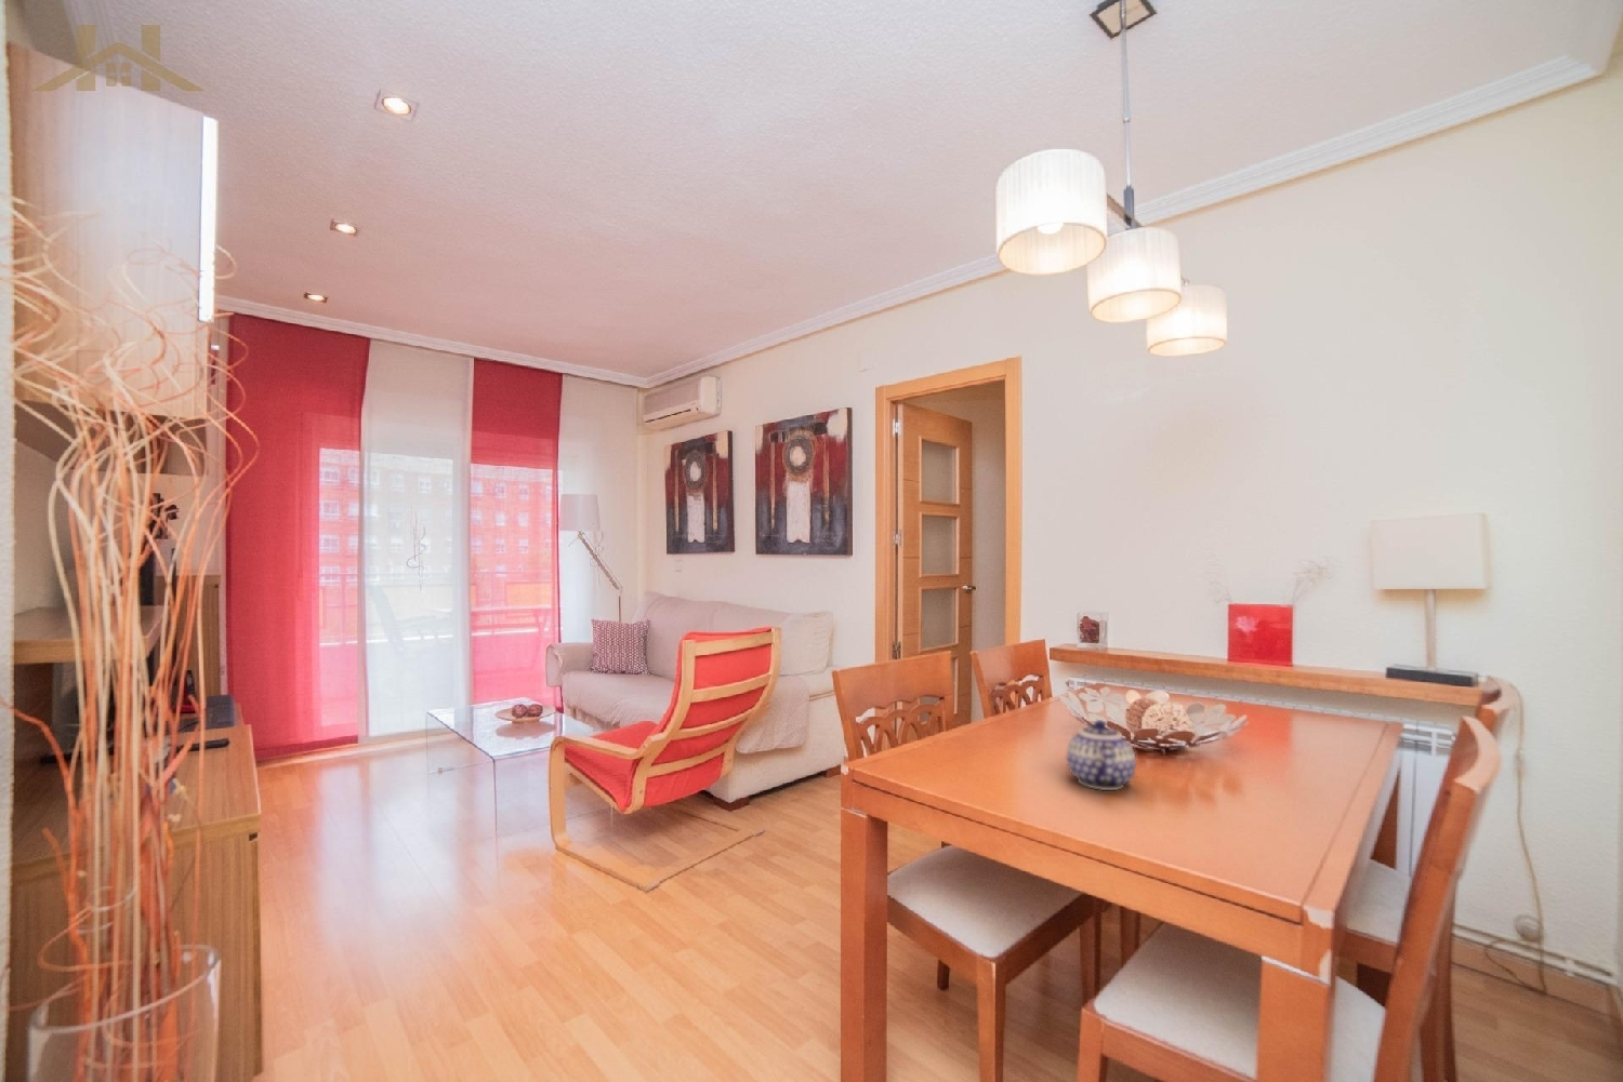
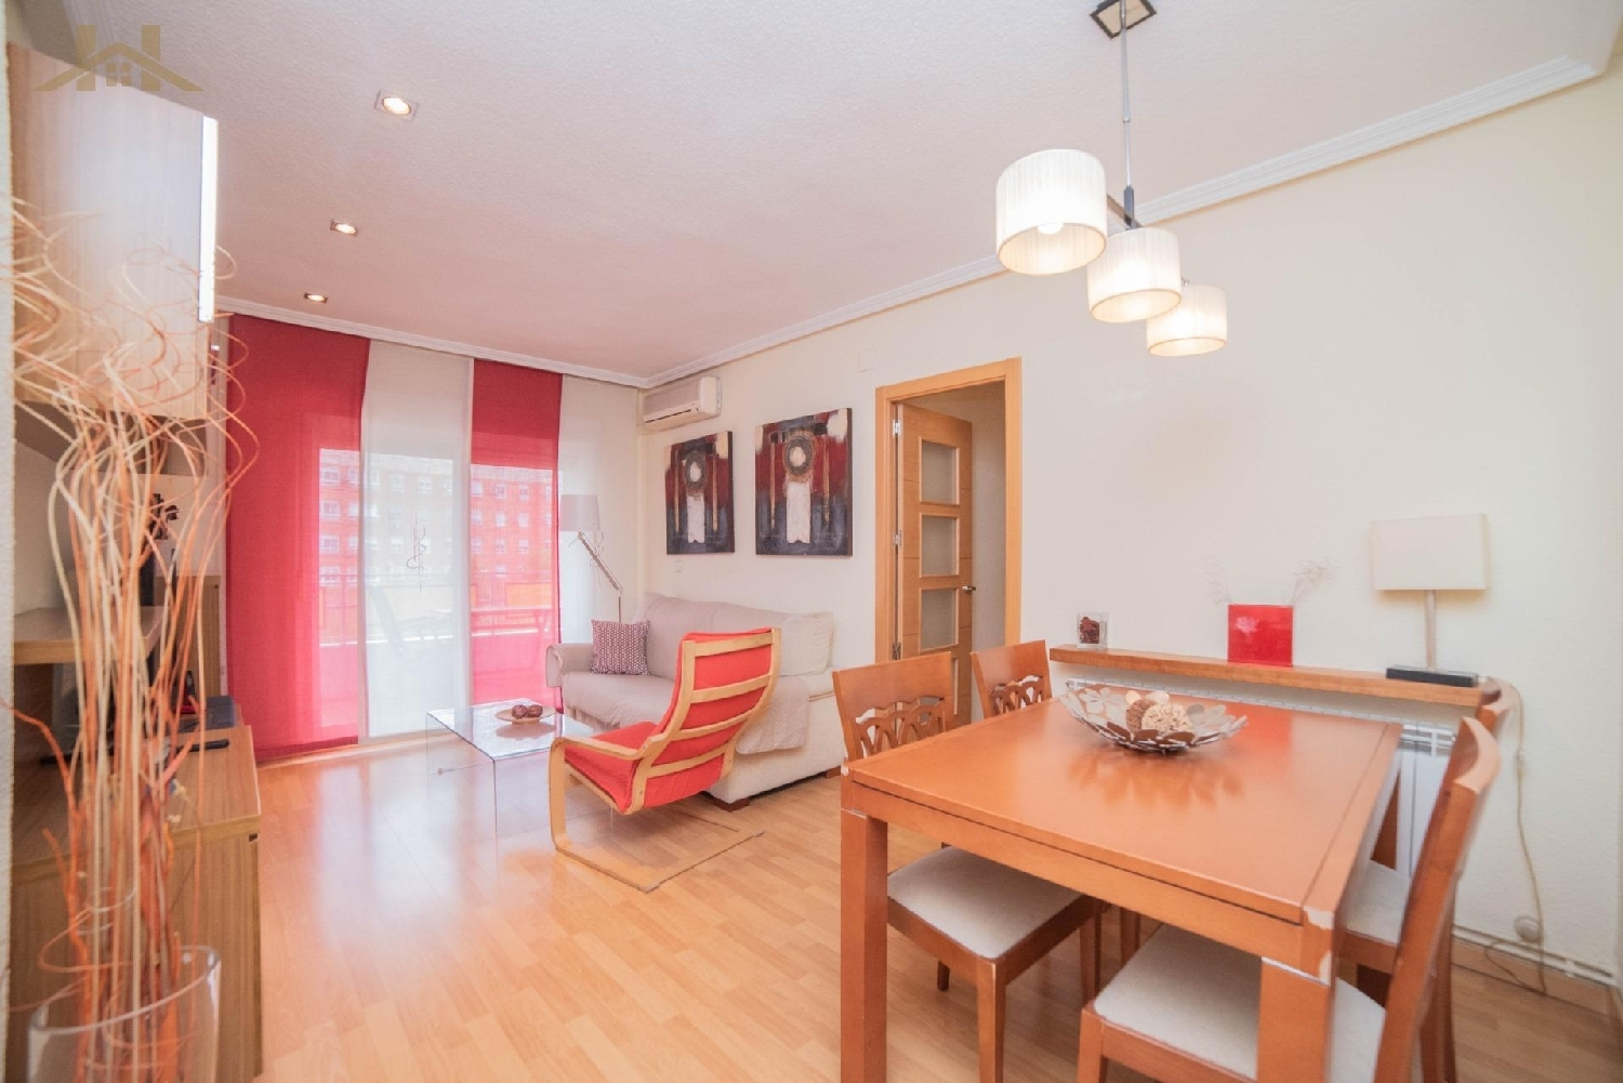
- teapot (1100, 751)
